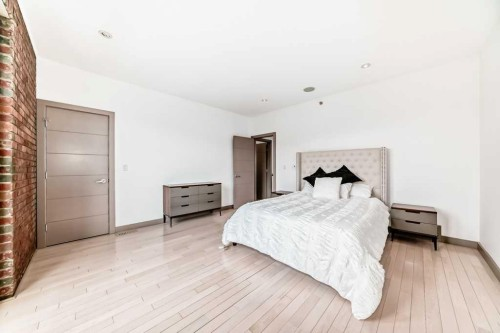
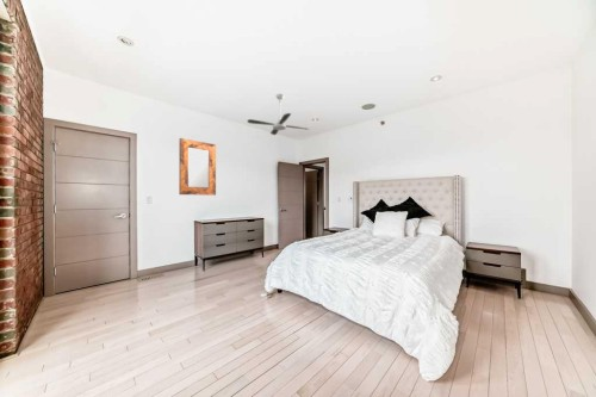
+ ceiling fan (279, 111)
+ home mirror (198, 168)
